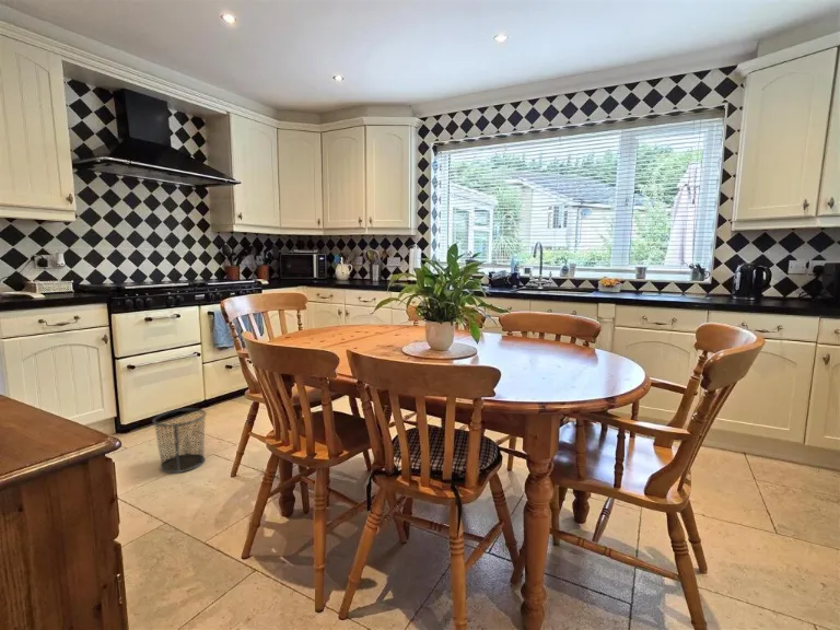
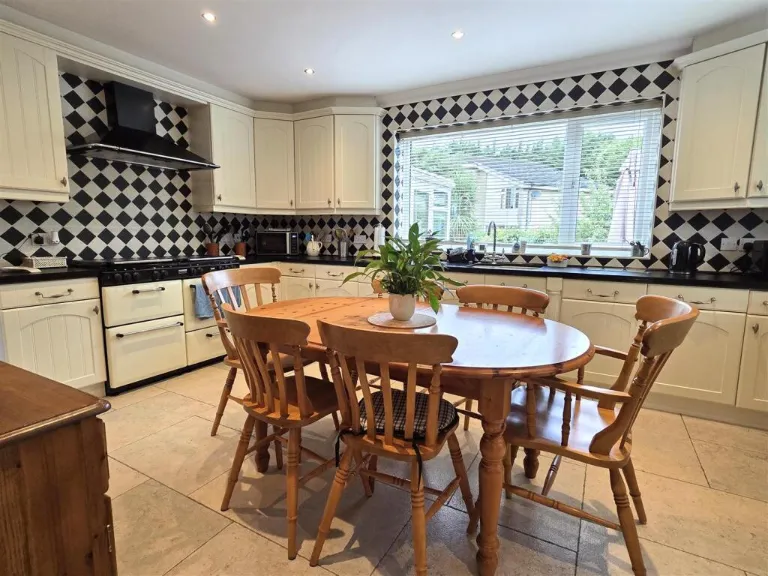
- waste bin (182, 440)
